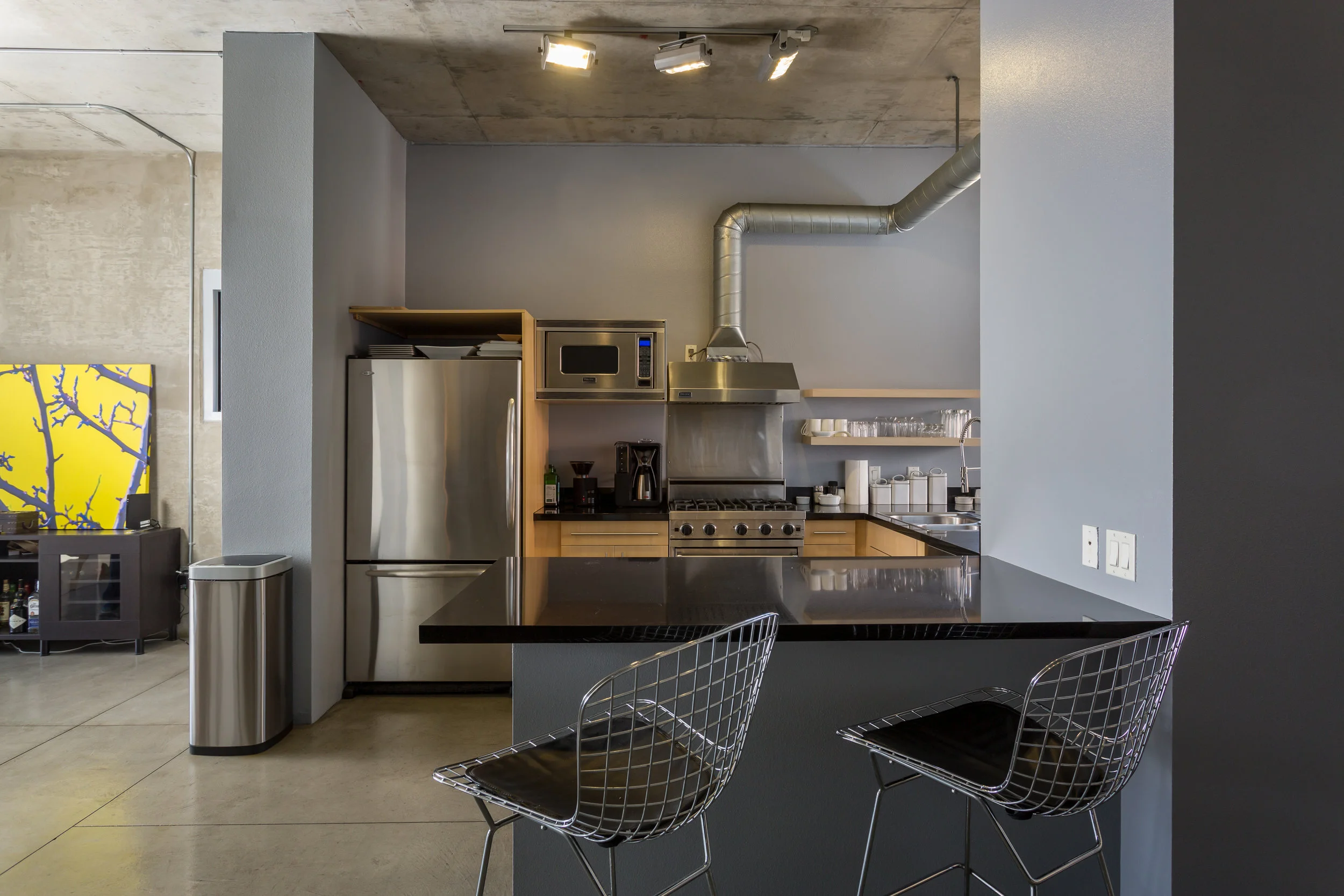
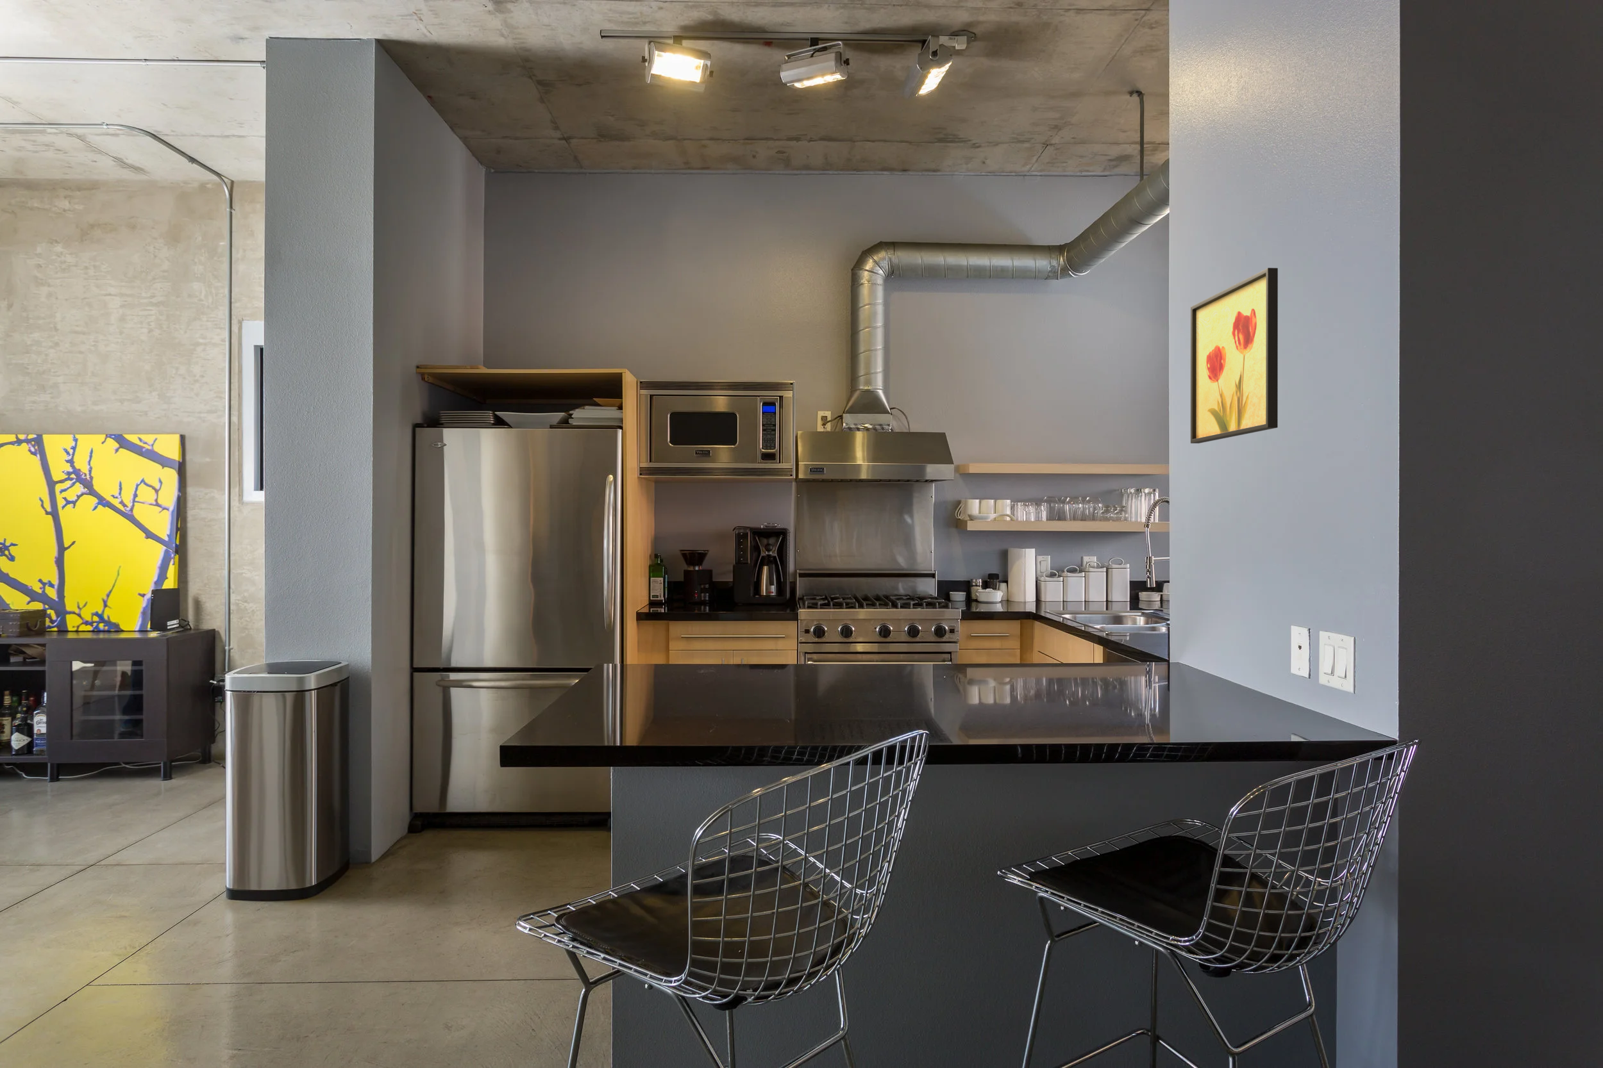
+ wall art (1233, 362)
